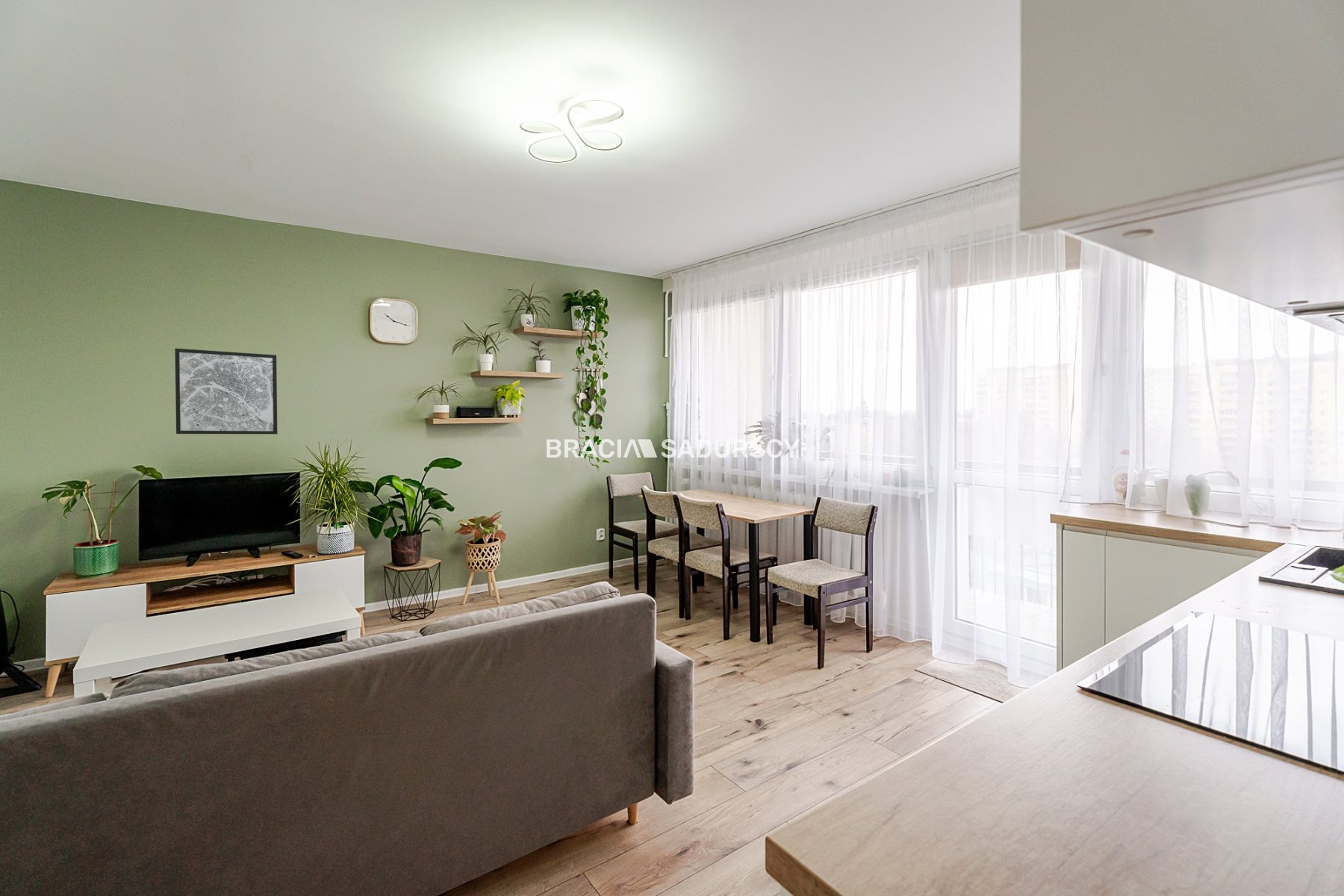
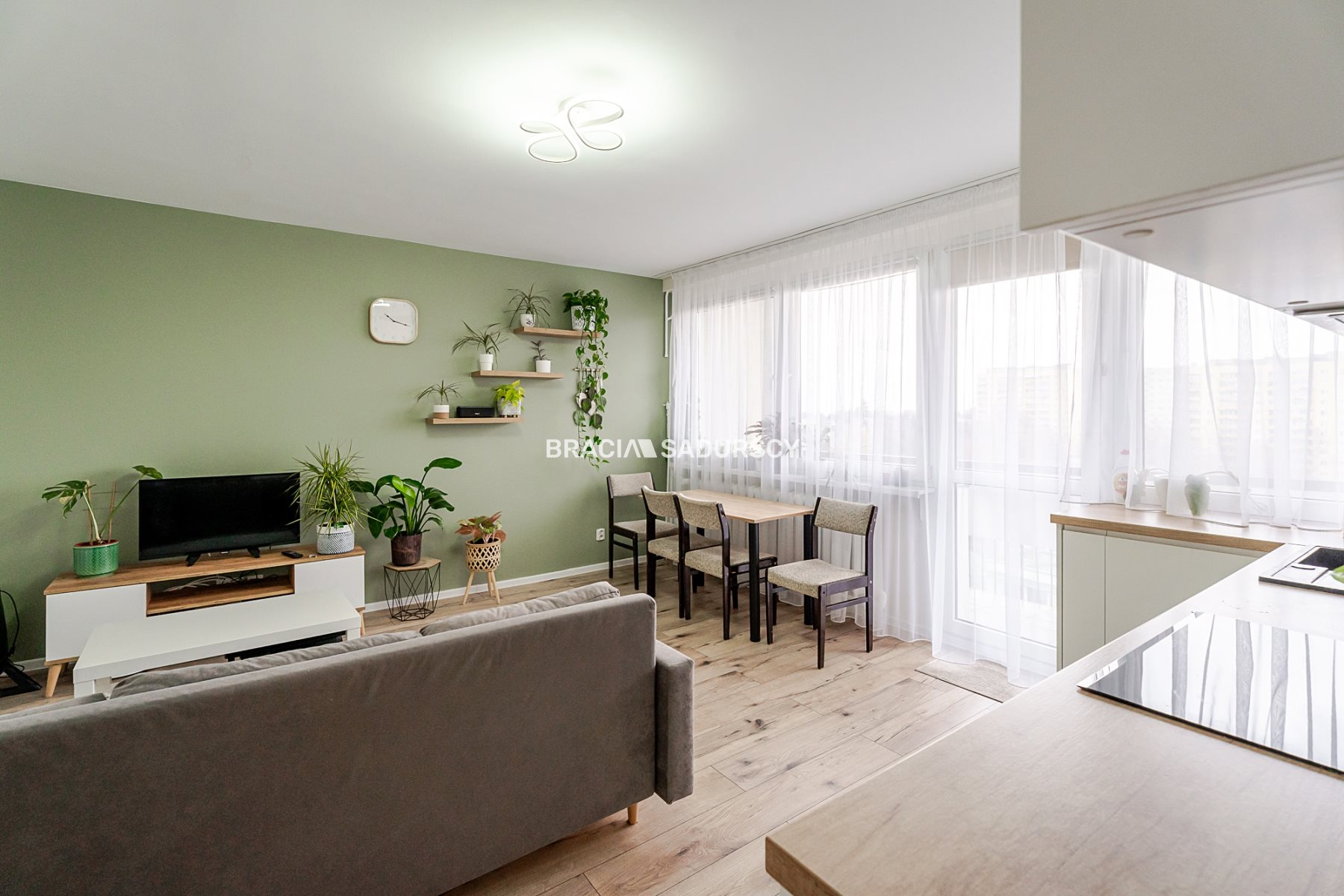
- wall art (228, 393)
